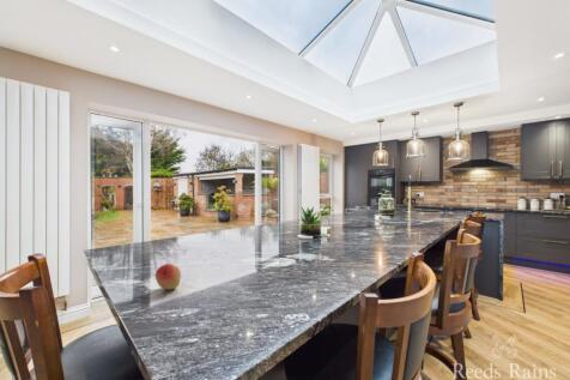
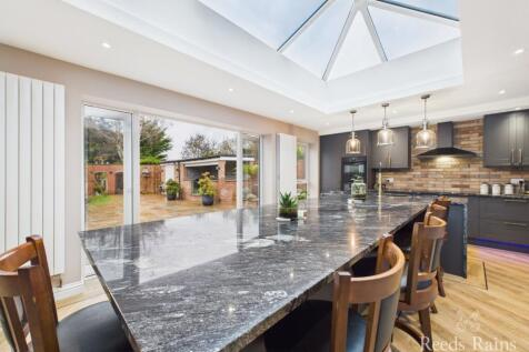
- fruit (168, 276)
